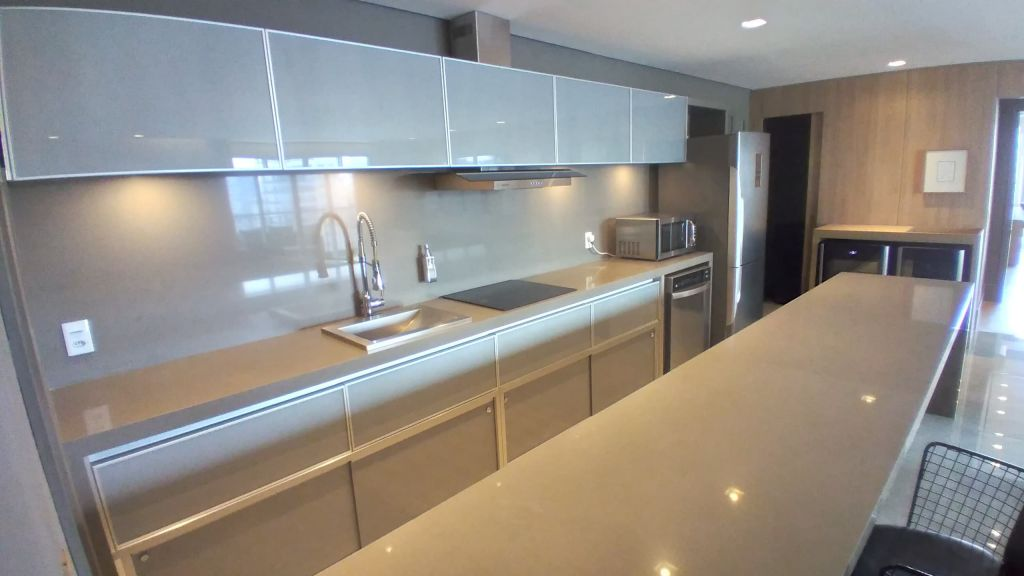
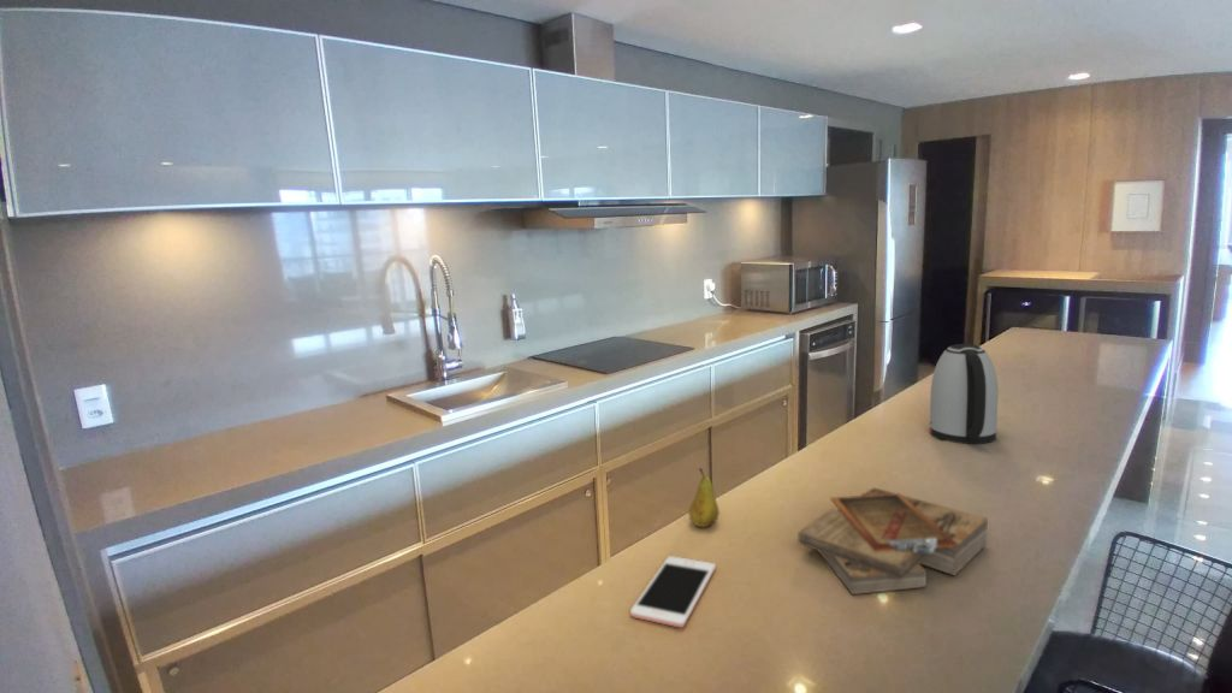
+ fruit (703, 496)
+ clipboard (888, 526)
+ kettle (966, 392)
+ cell phone (675, 588)
